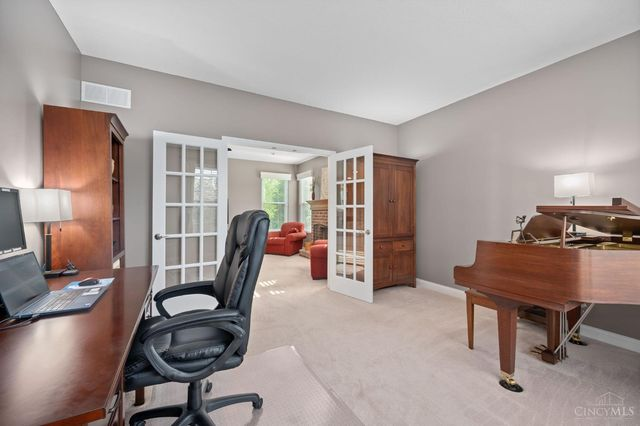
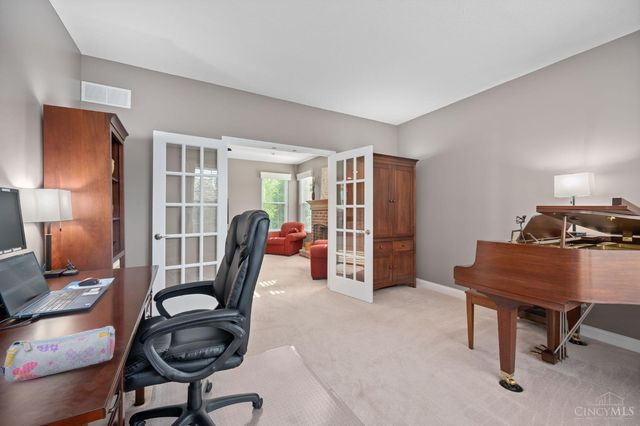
+ pencil case (65, 350)
